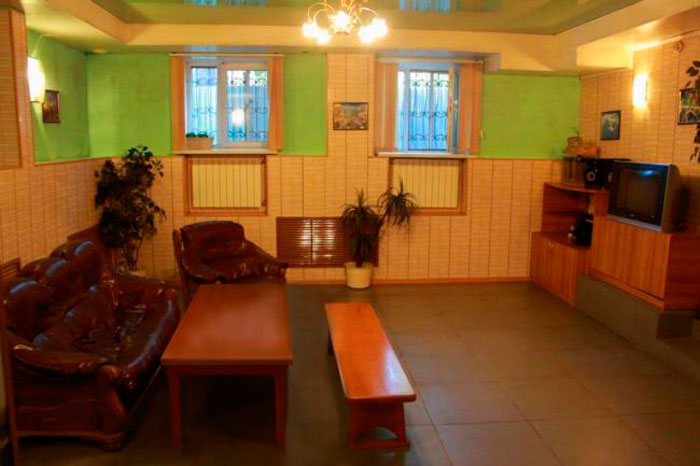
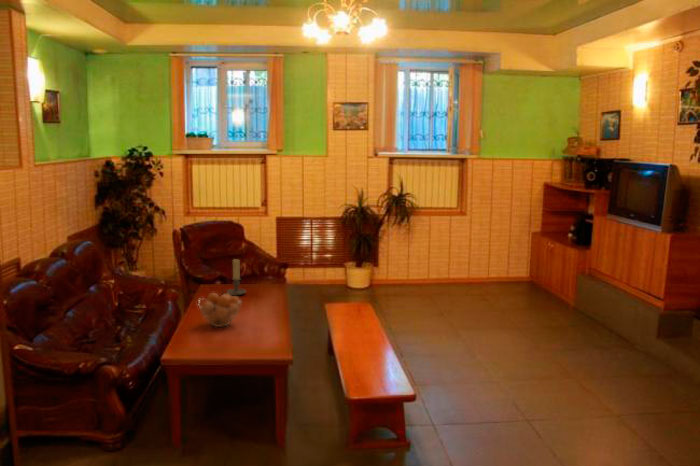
+ fruit basket (220, 309)
+ candle holder (234, 276)
